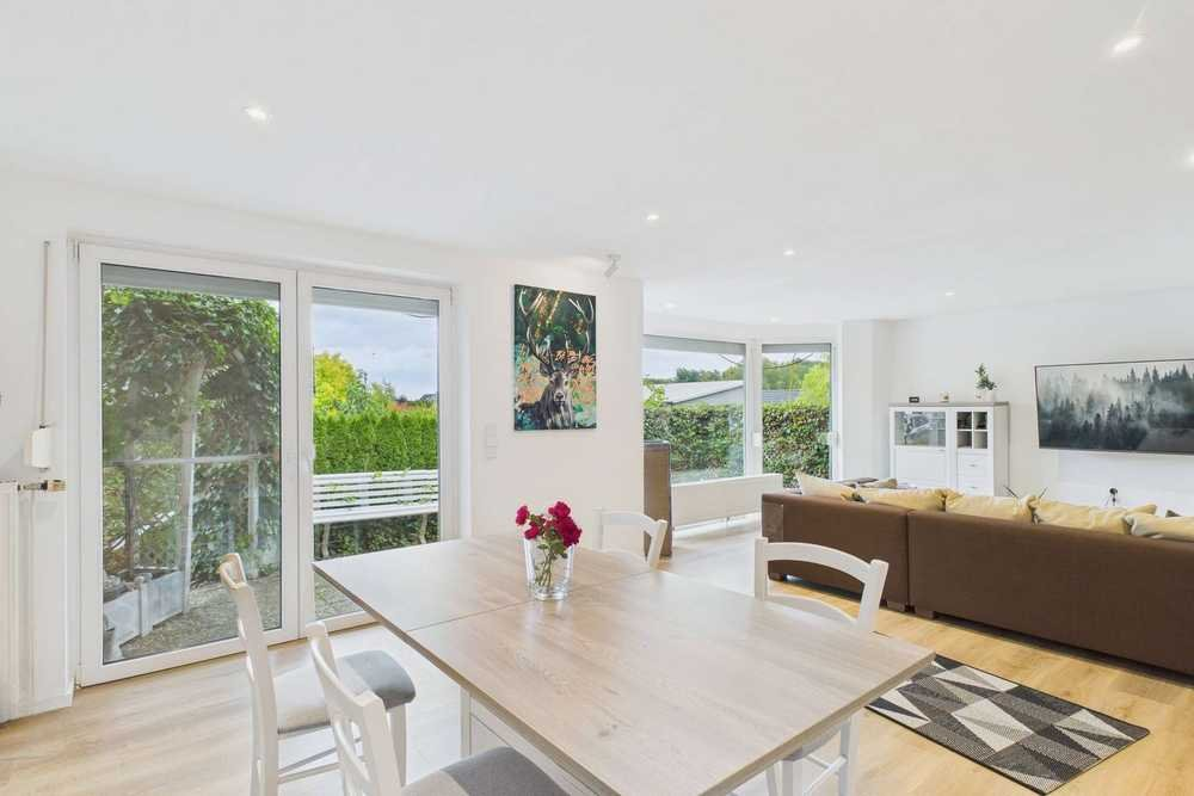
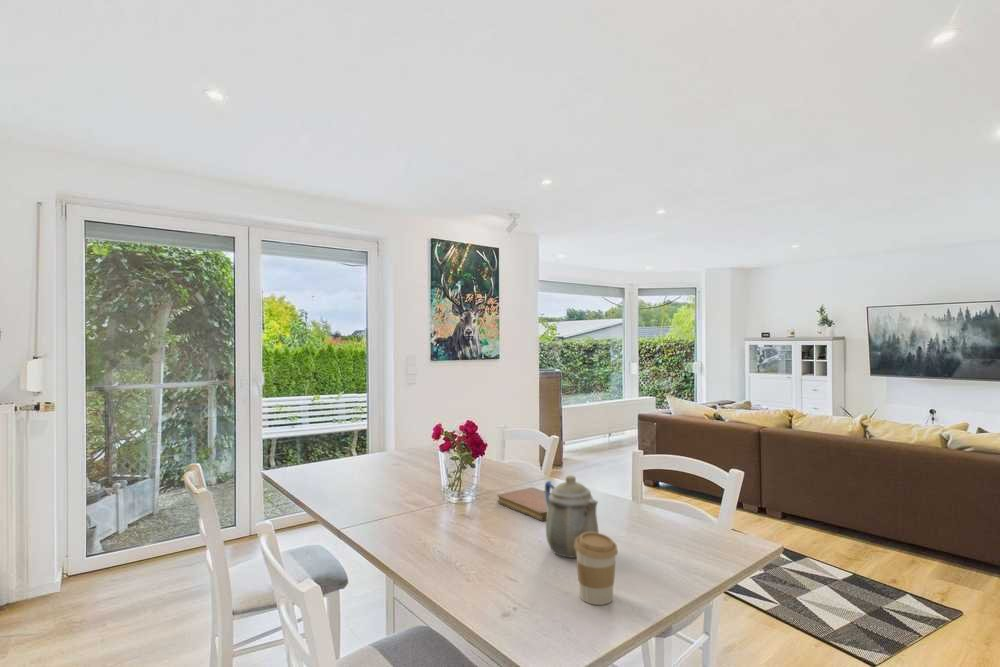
+ teapot (571, 512)
+ coffee cup (596, 566)
+ notebook (537, 502)
